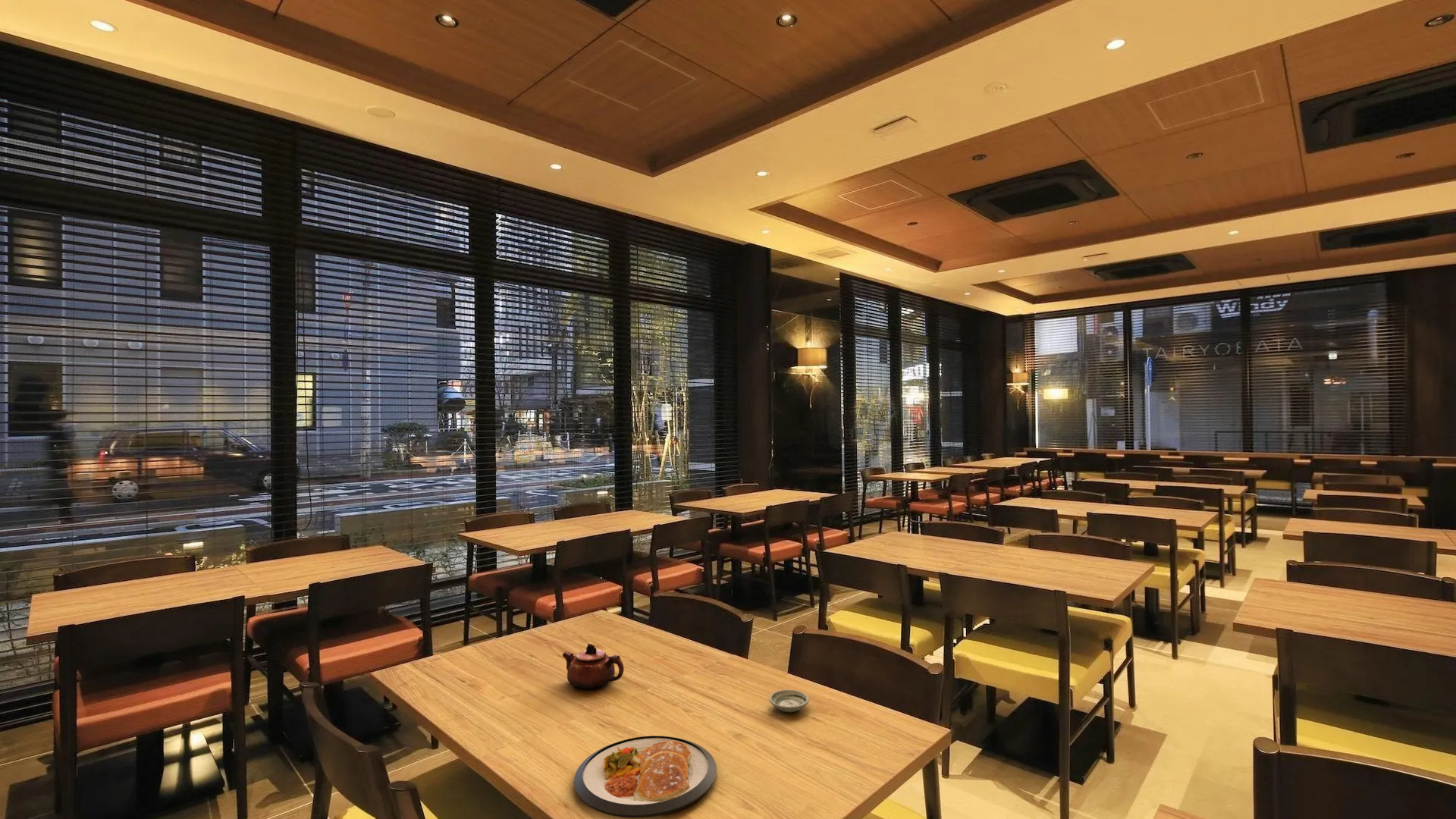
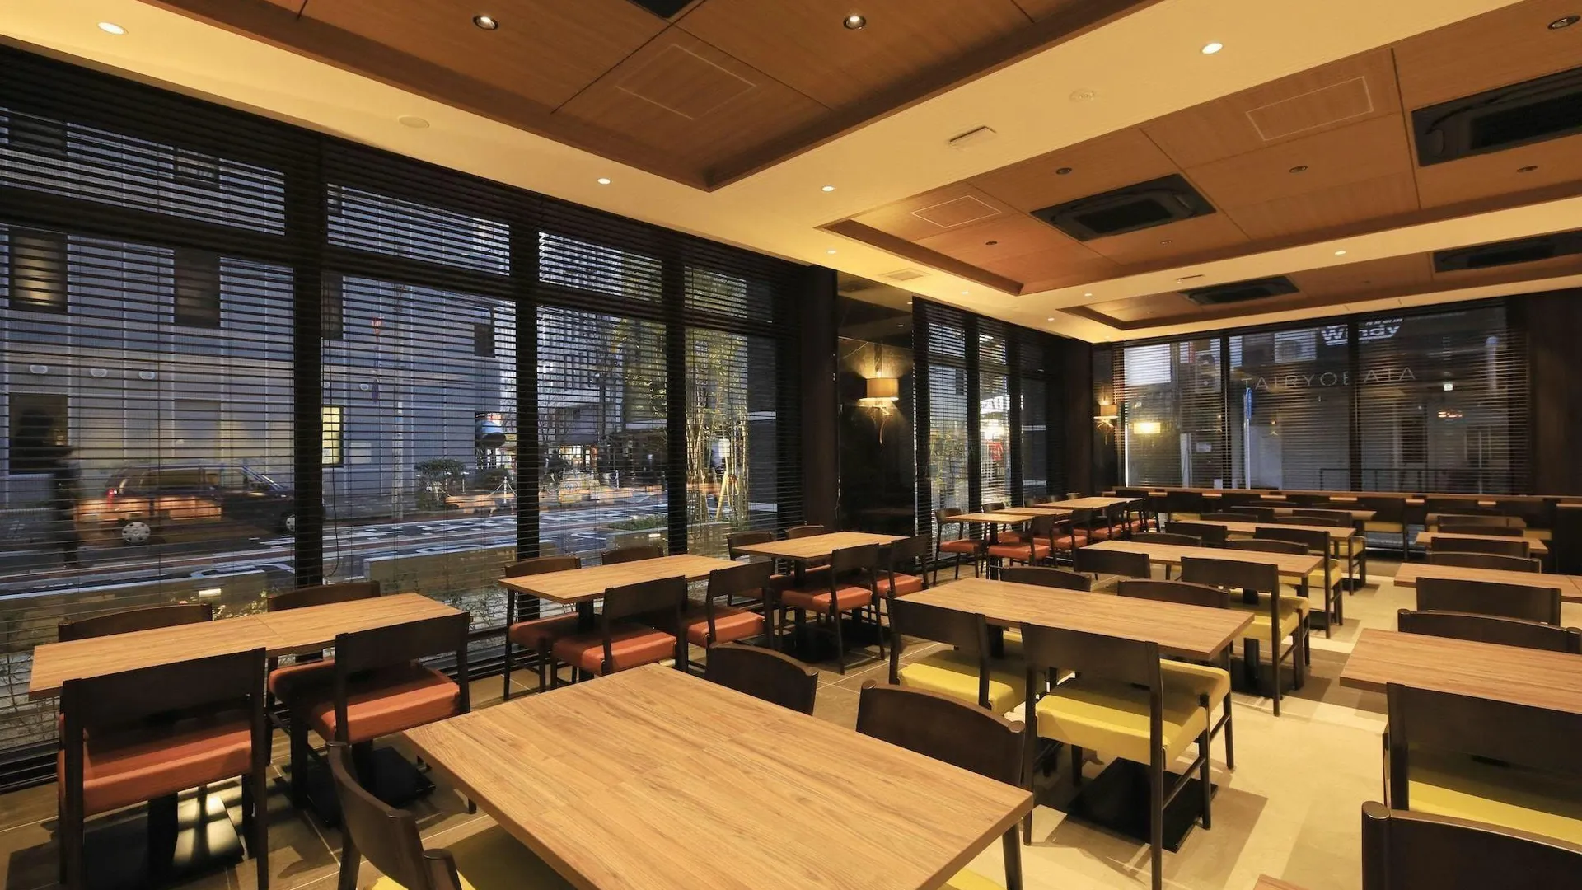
- saucer (789, 702)
- dish (646, 768)
- teapot (592, 664)
